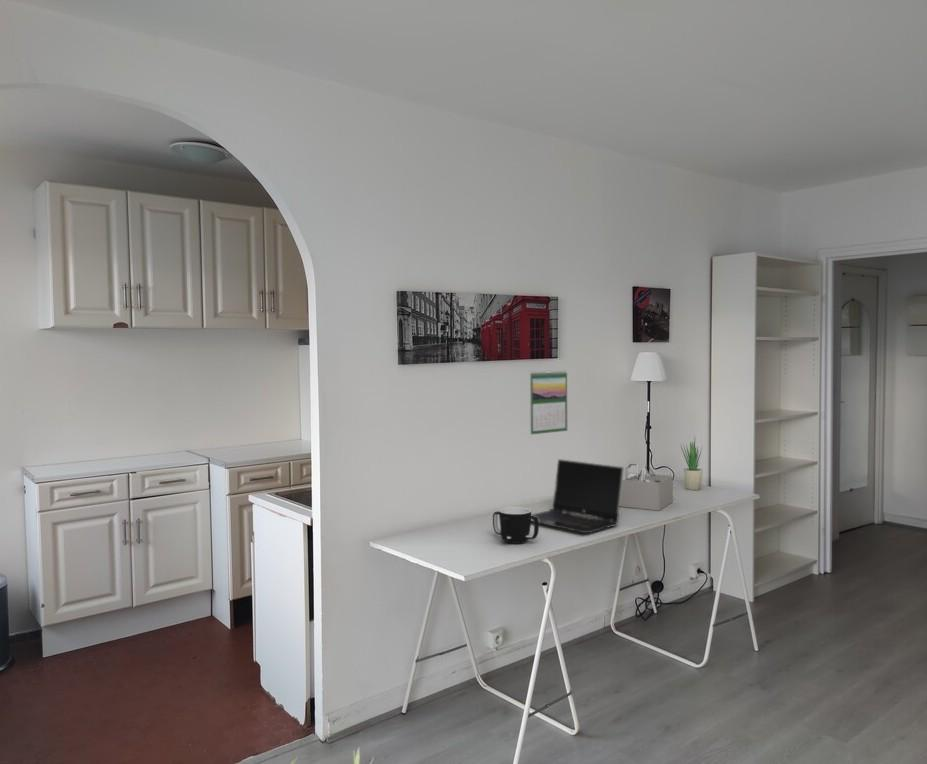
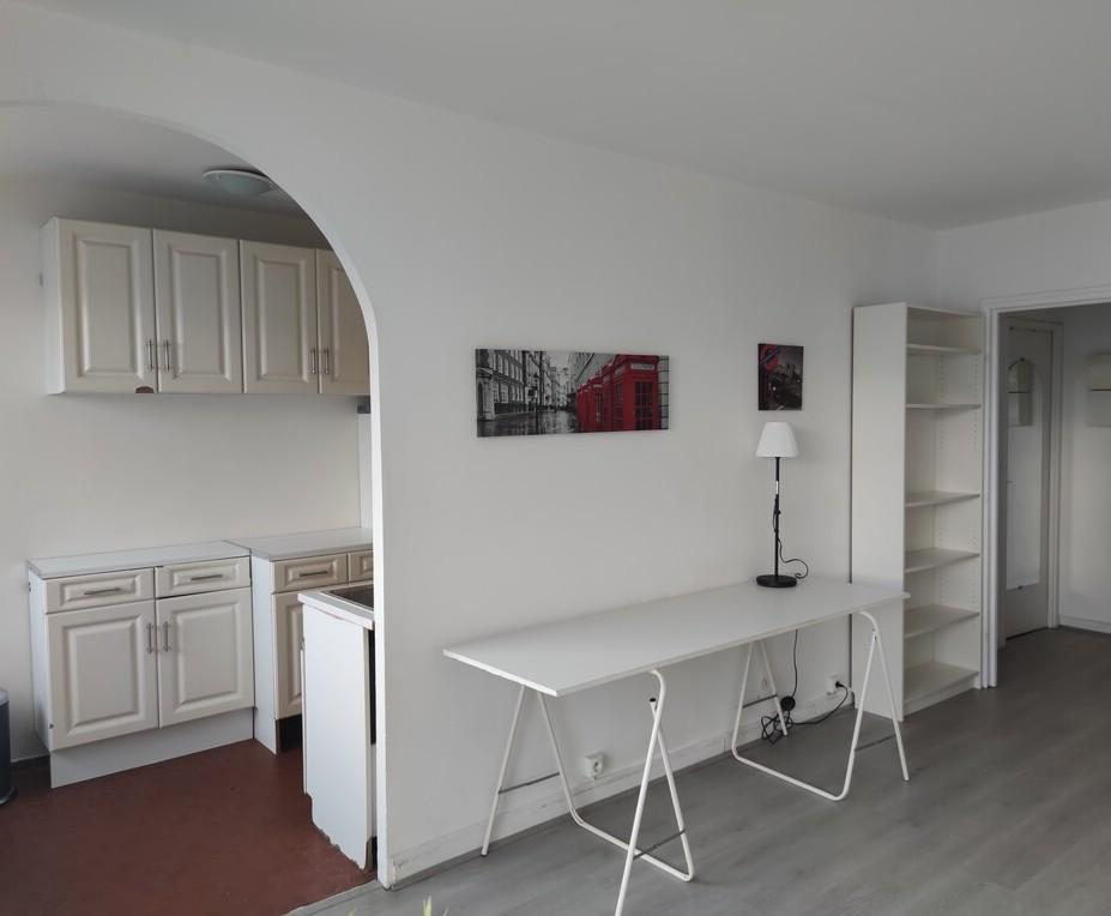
- architectural model (634, 483)
- calendar (549, 401)
- potted plant (691, 461)
- laptop computer (570, 494)
- mug (515, 525)
